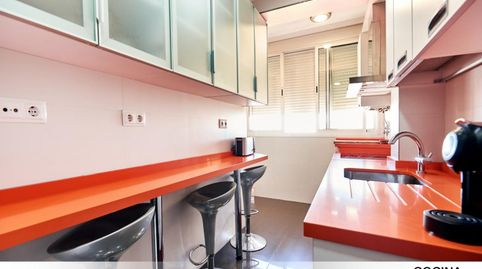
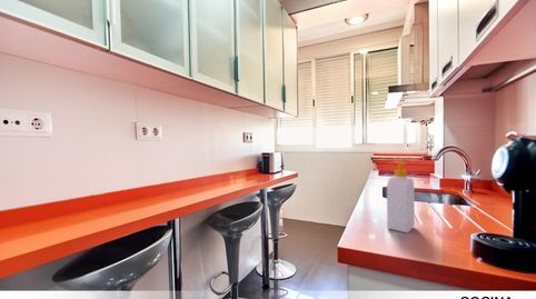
+ soap bottle (399, 195)
